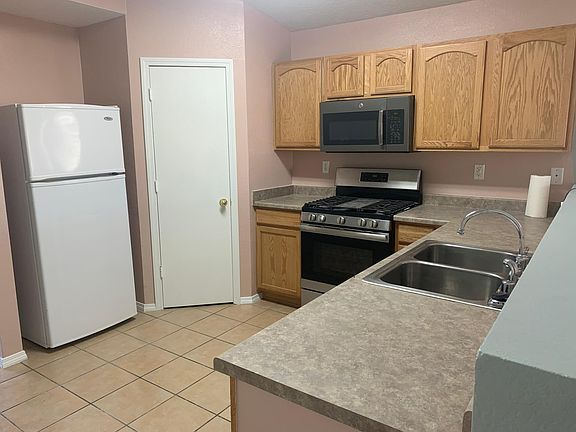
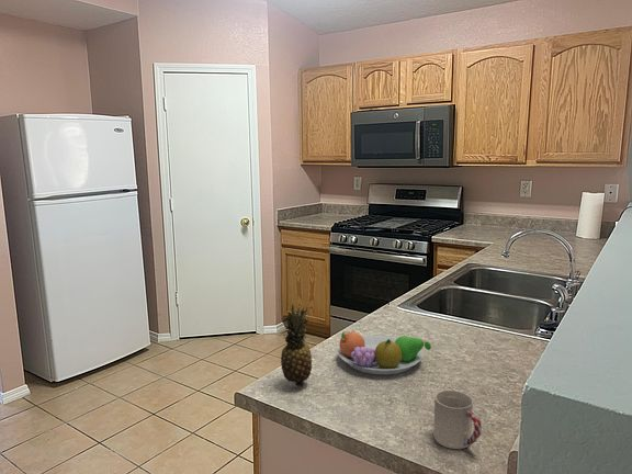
+ fruit (295, 345)
+ fruit bowl (382, 343)
+ cup (459, 422)
